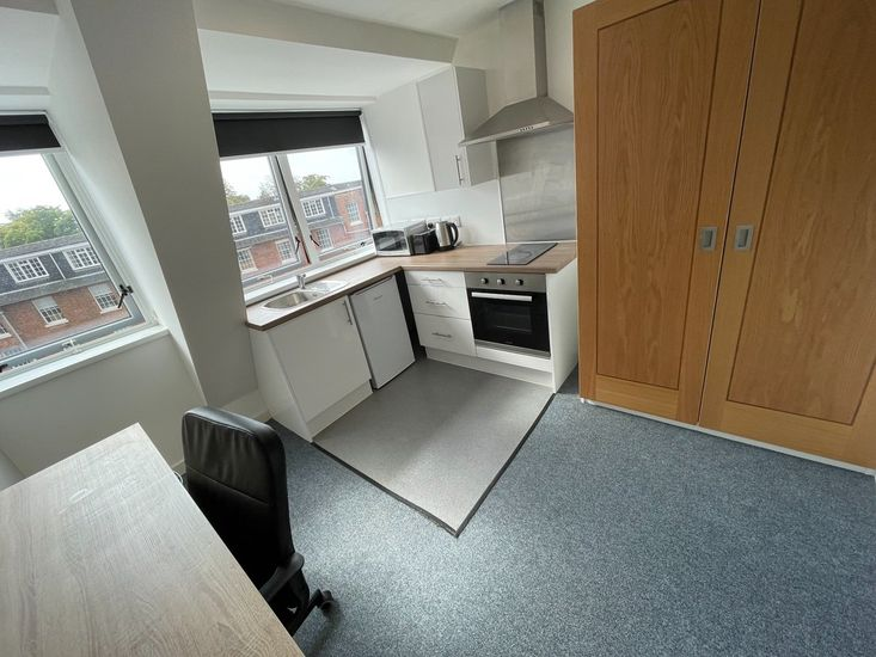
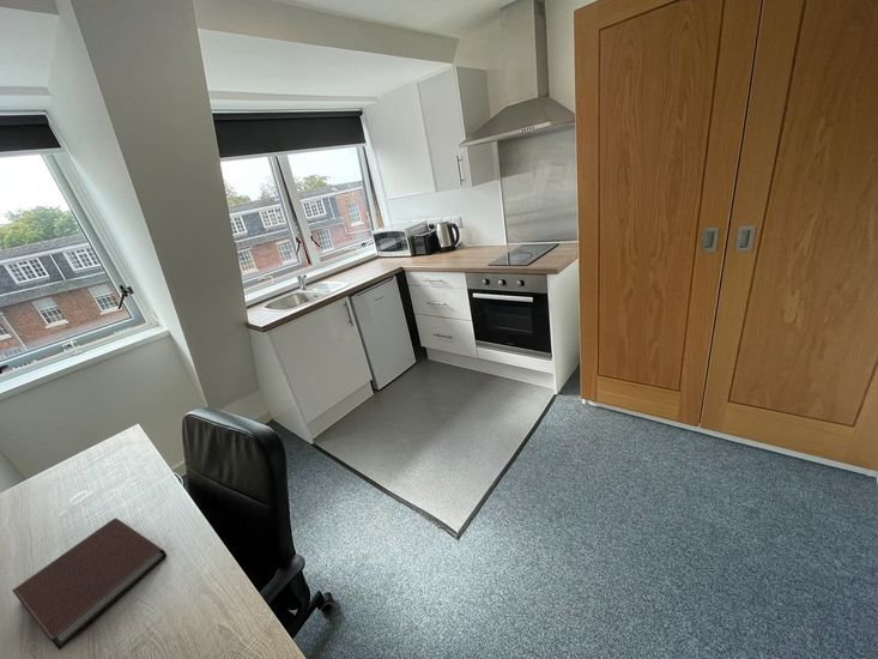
+ notebook (92, 573)
